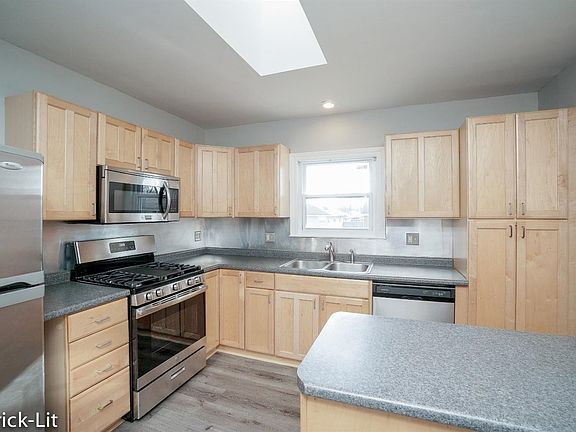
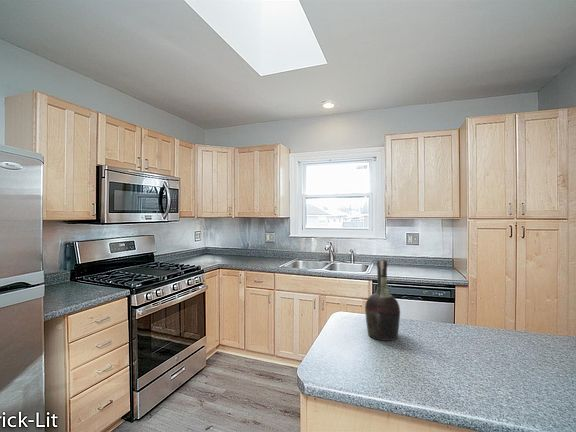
+ cognac bottle (382, 297)
